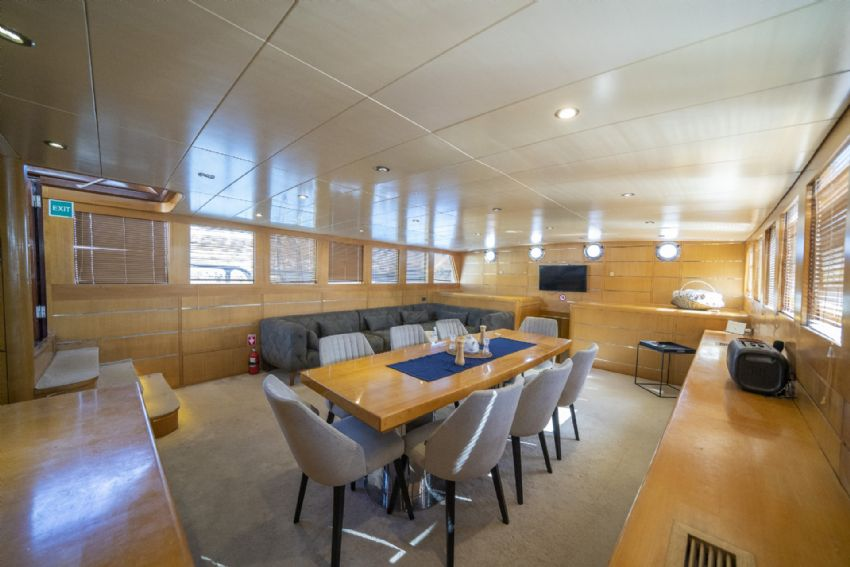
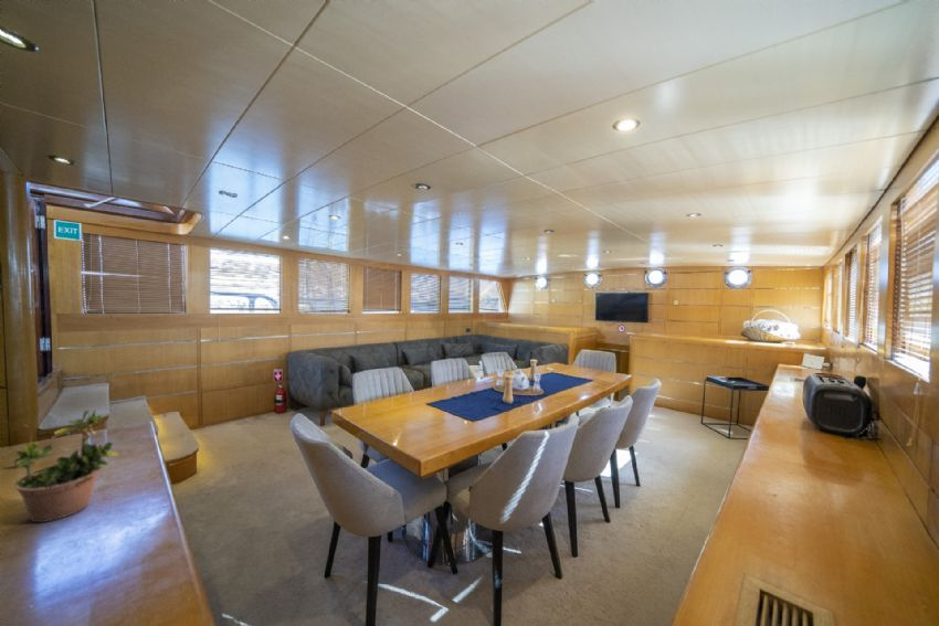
+ potted plant (63, 459)
